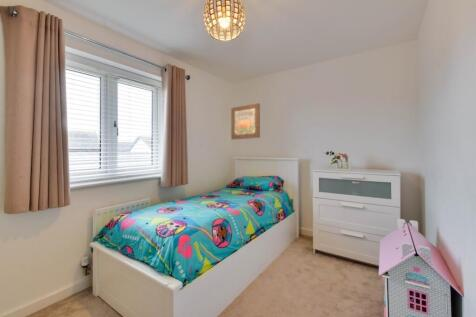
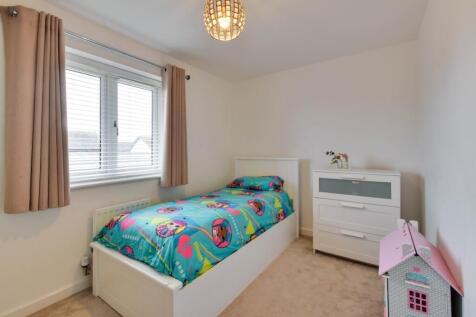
- wall art (245, 122)
